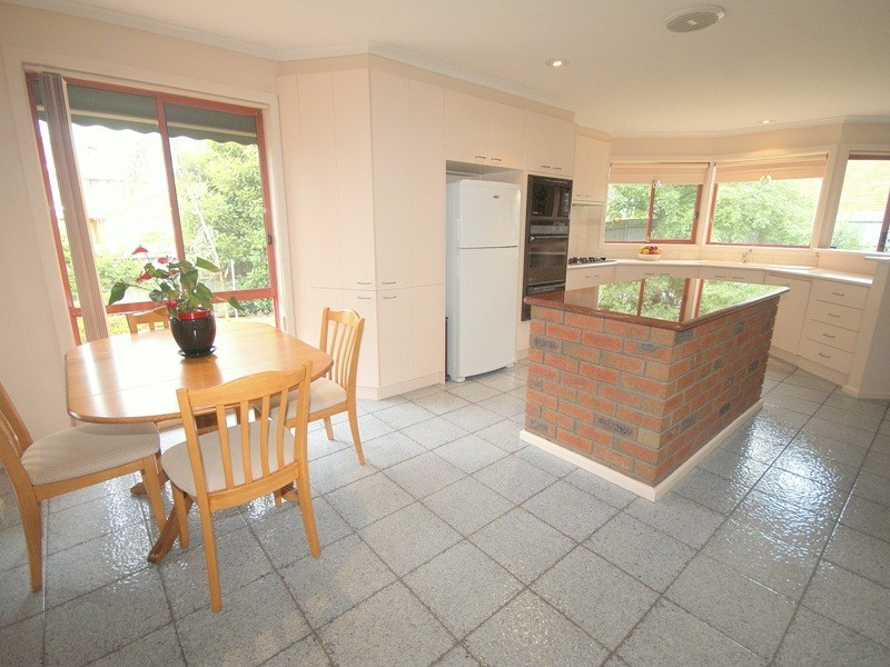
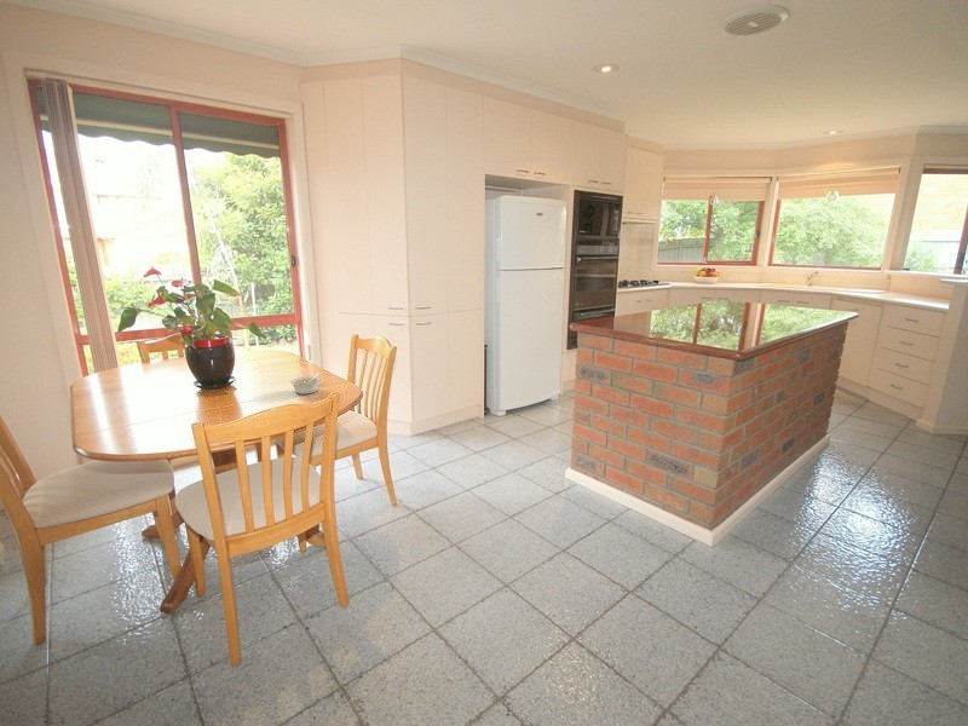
+ legume (305, 384)
